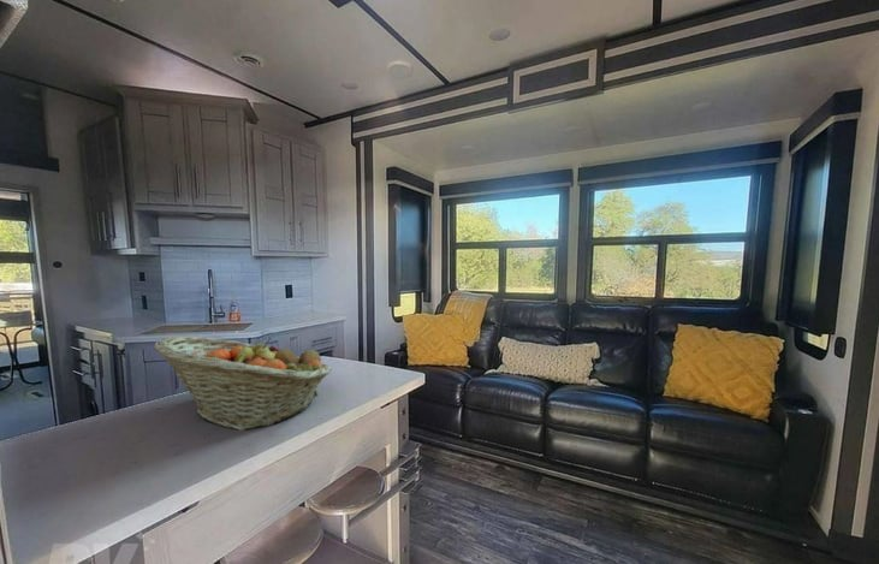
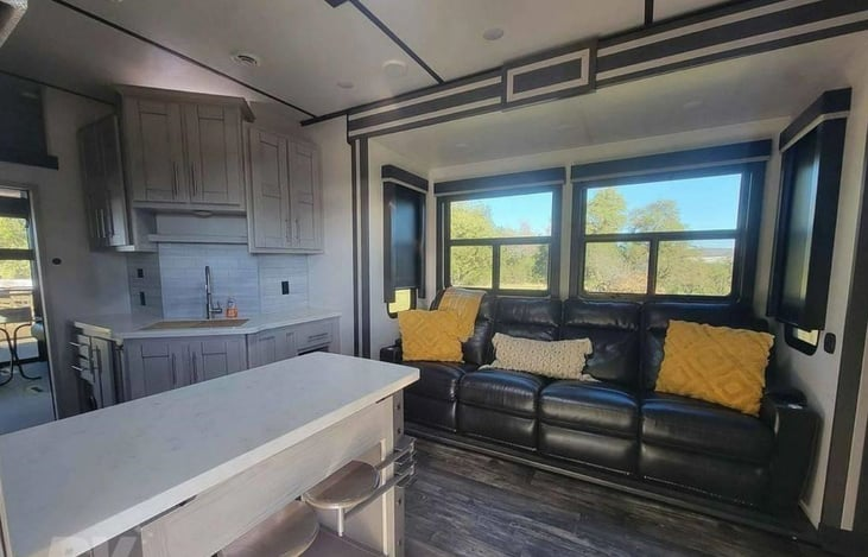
- fruit basket (249, 368)
